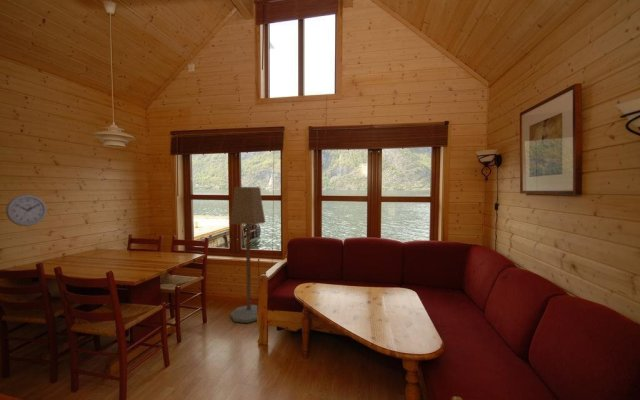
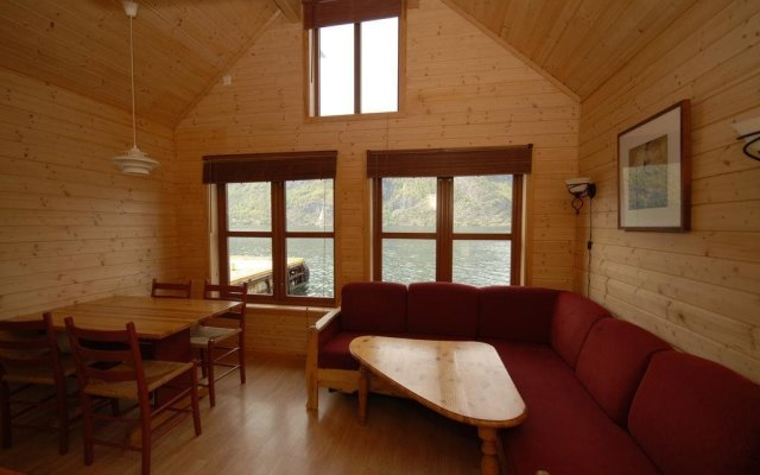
- wall clock (27, 210)
- floor lamp (248, 251)
